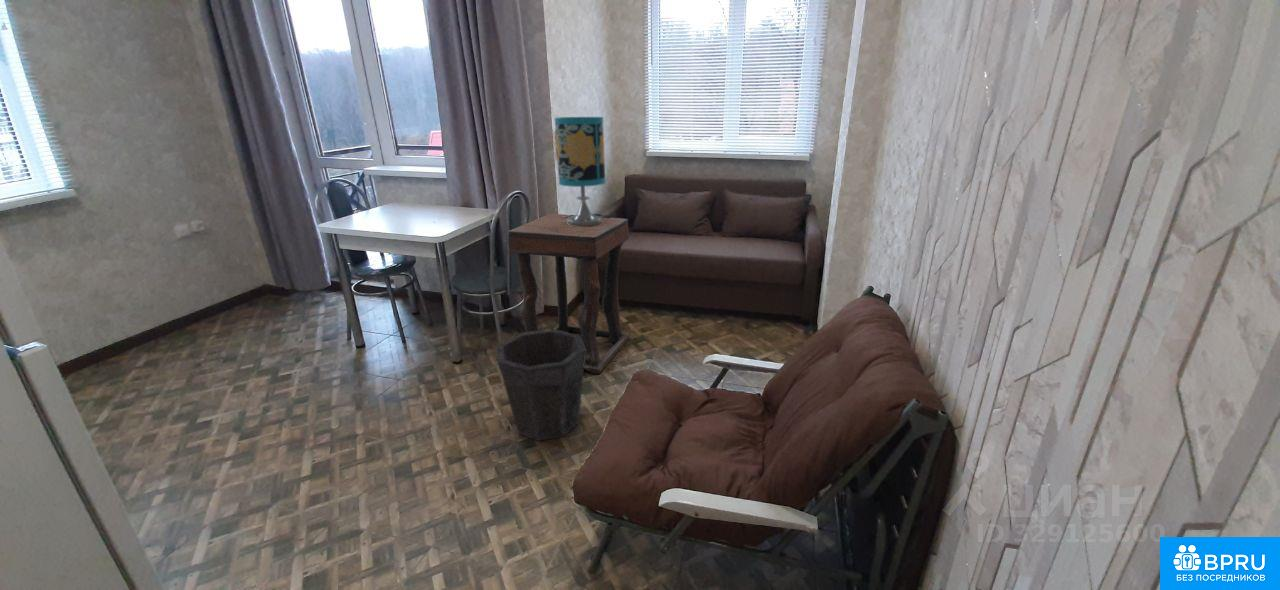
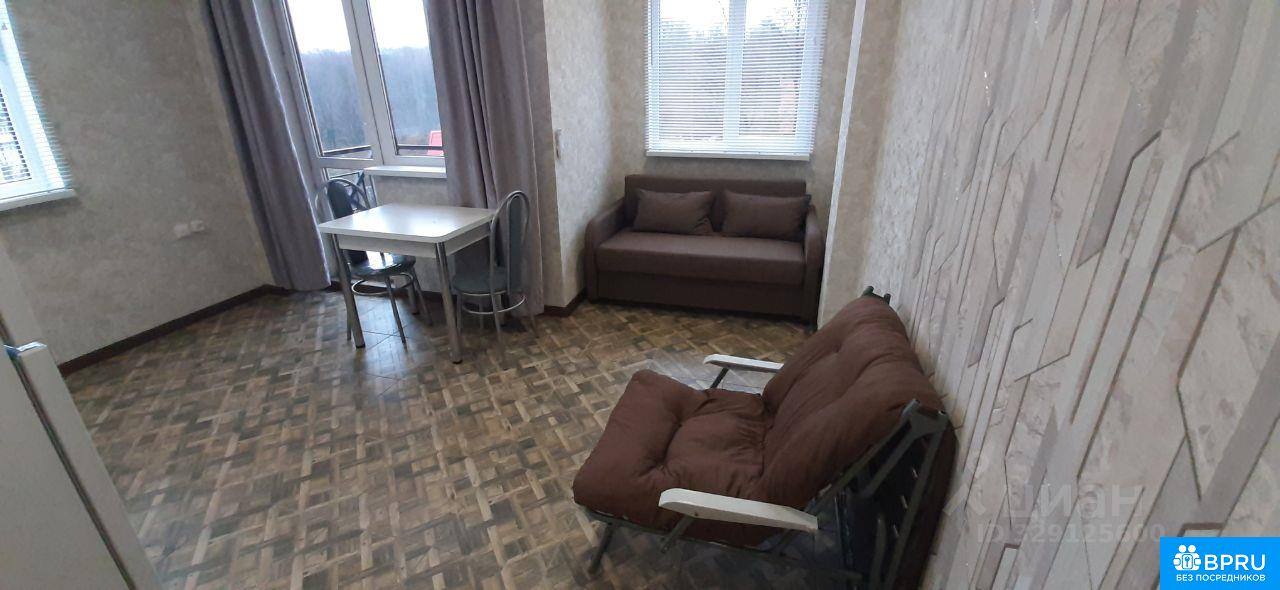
- side table (566, 289)
- table lamp (580, 169)
- waste bin (544, 385)
